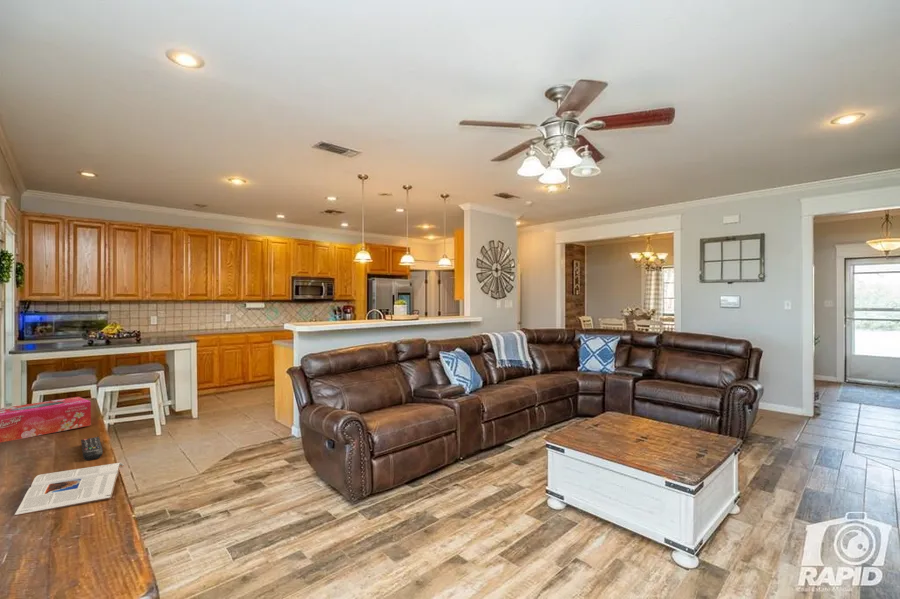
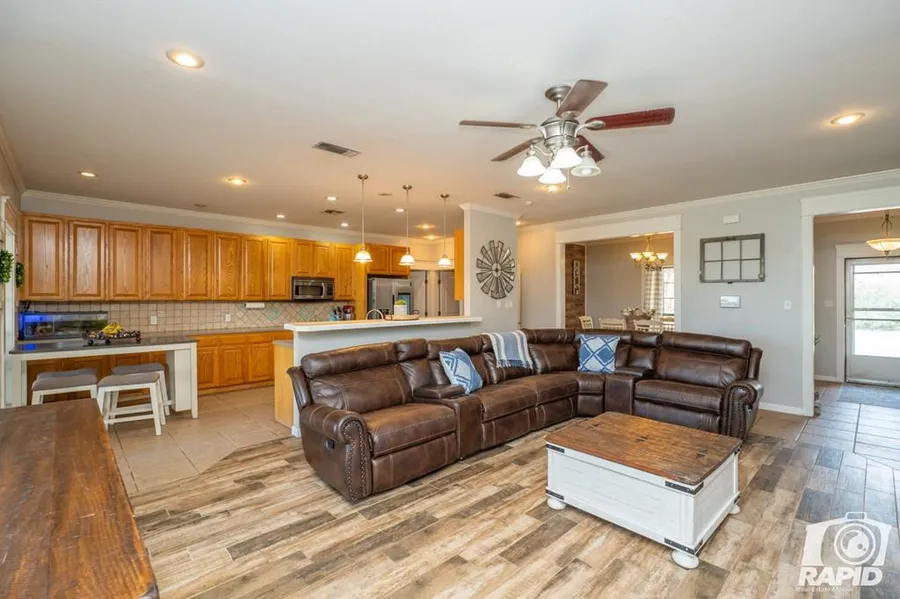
- magazine (76, 481)
- tissue box (38, 418)
- remote control (91, 447)
